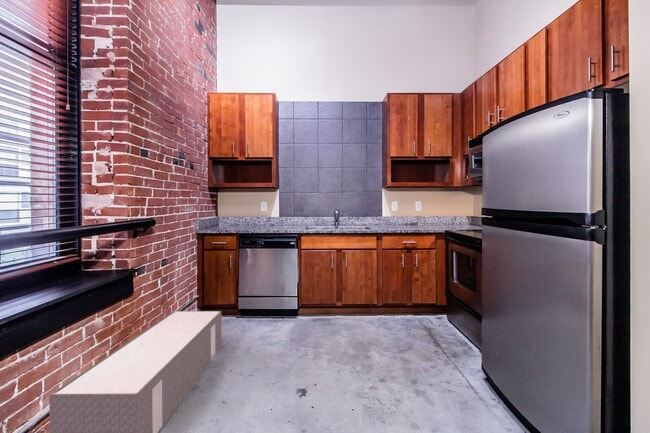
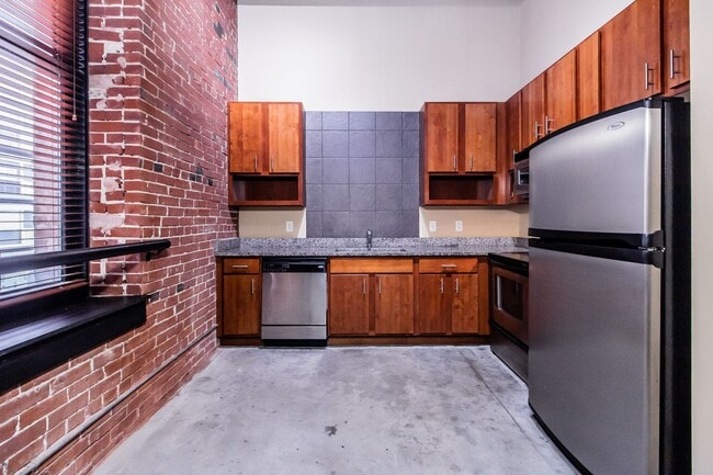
- architectural model (160, 363)
